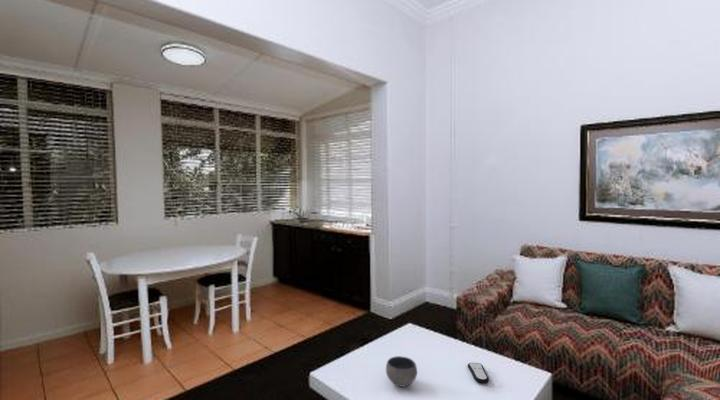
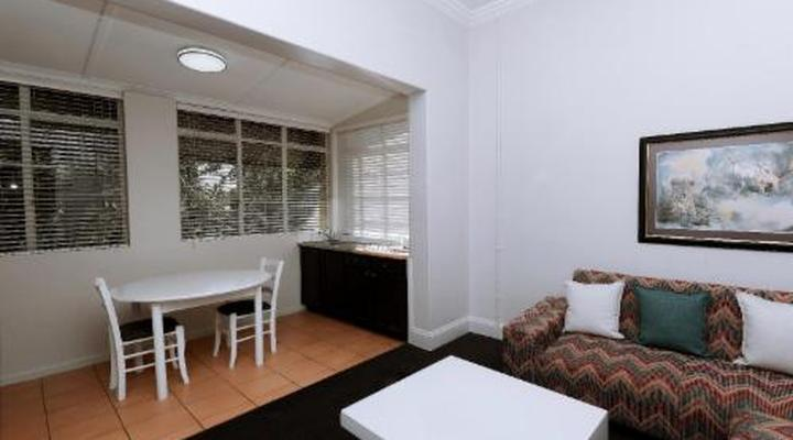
- bowl (401, 372)
- remote control (478, 372)
